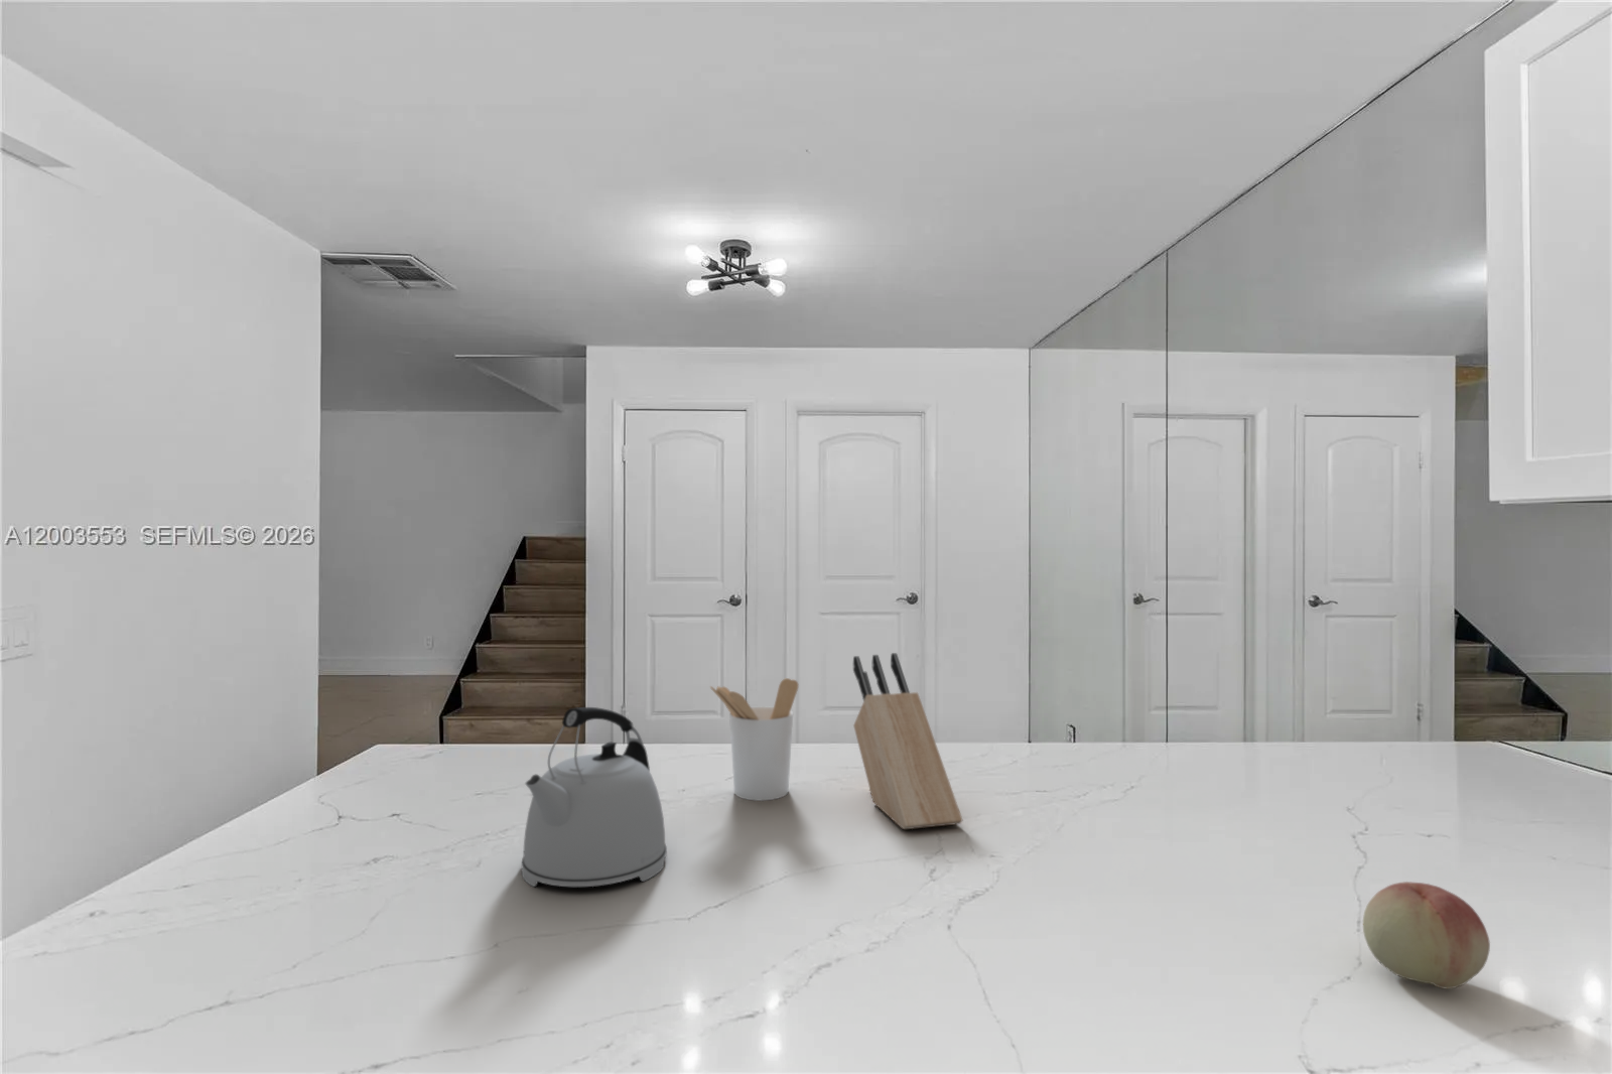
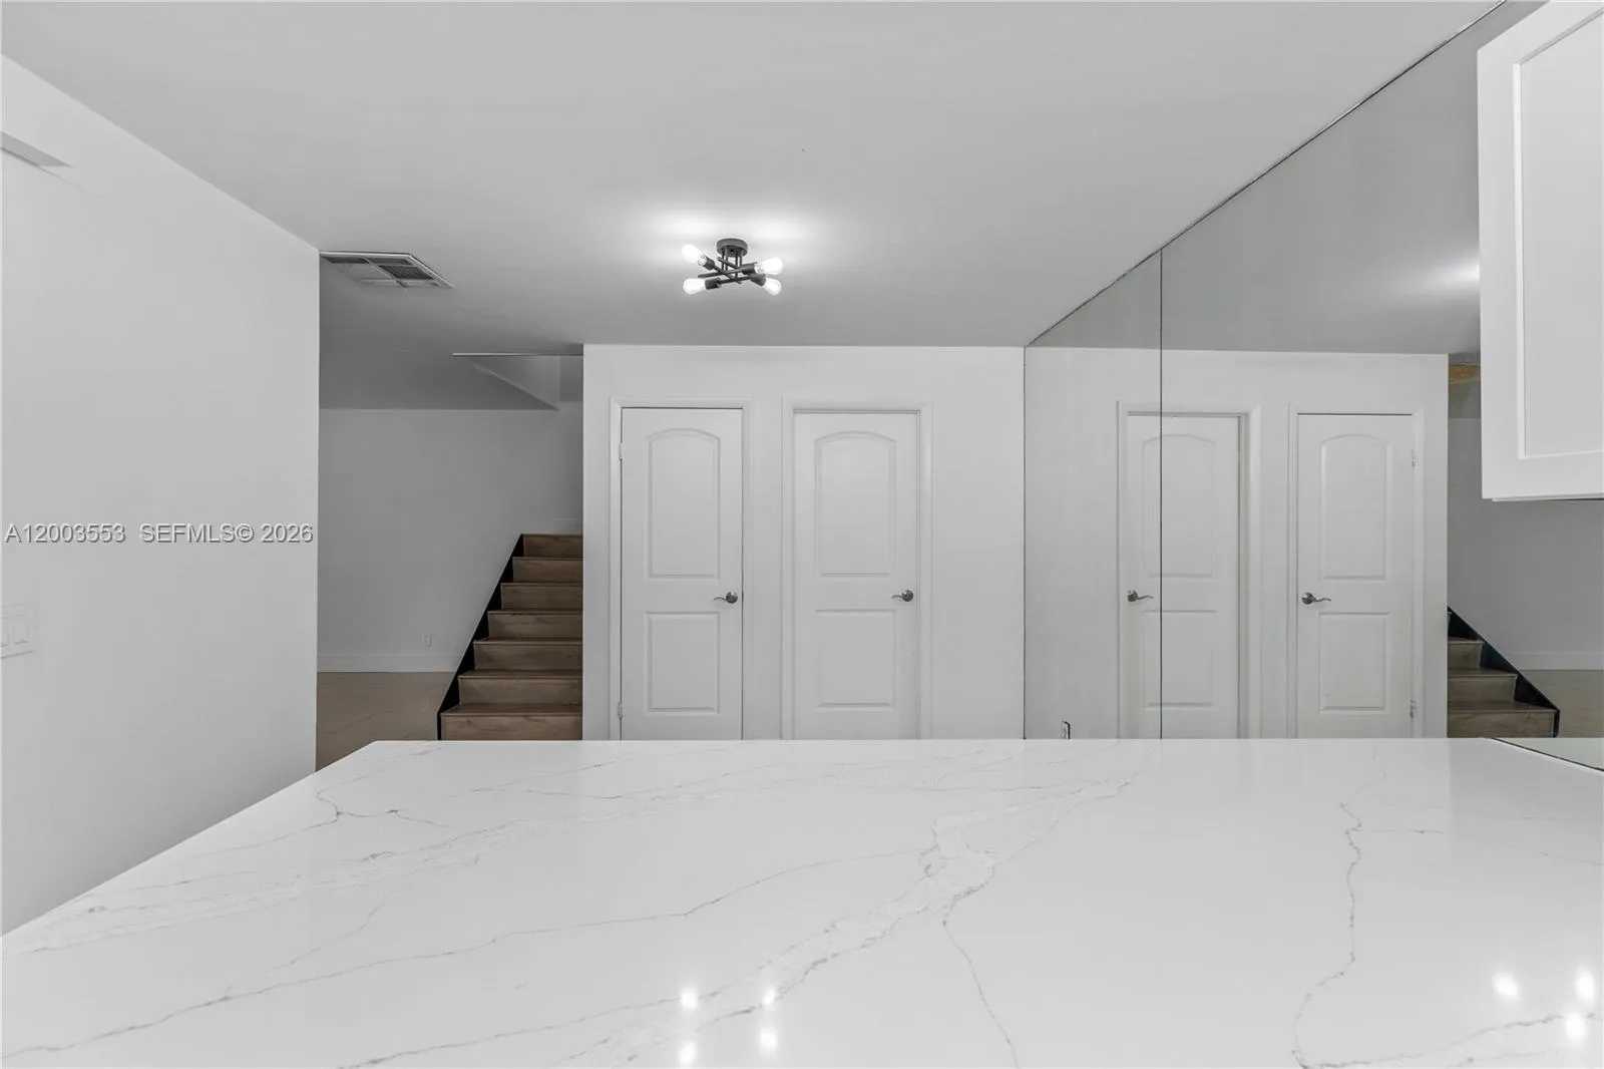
- utensil holder (750, 736)
- kettle (592, 784)
- knife block (899, 731)
- fruit (1425, 934)
